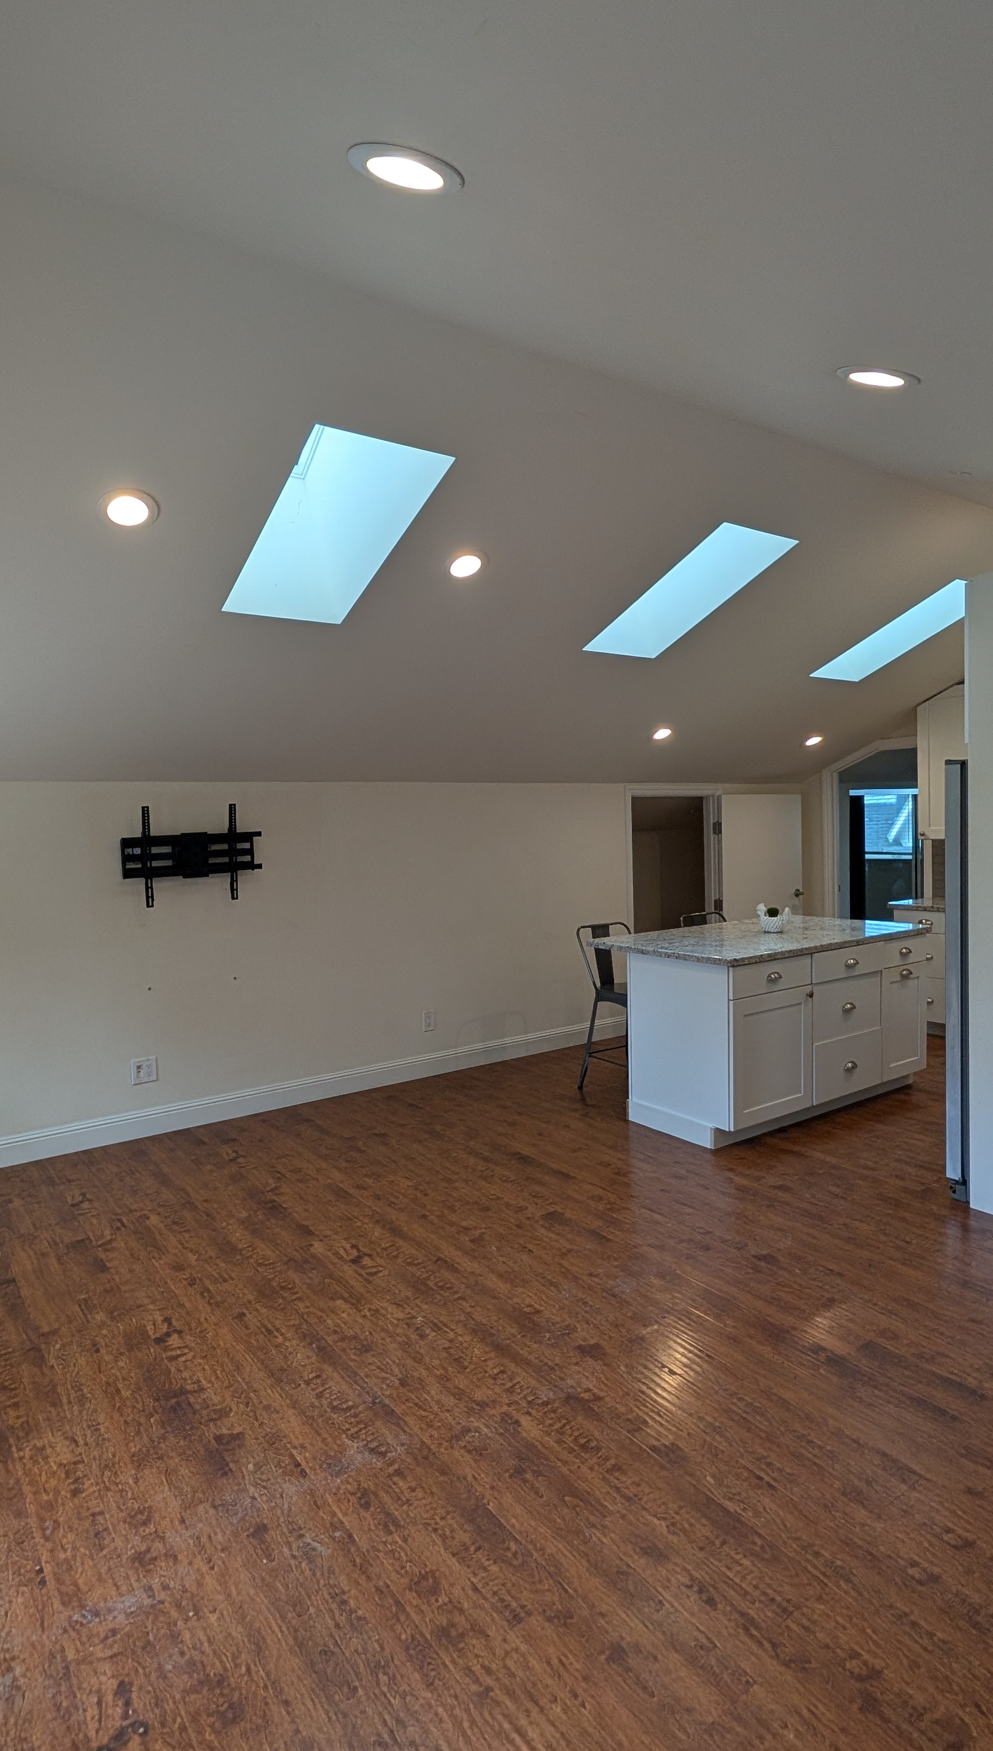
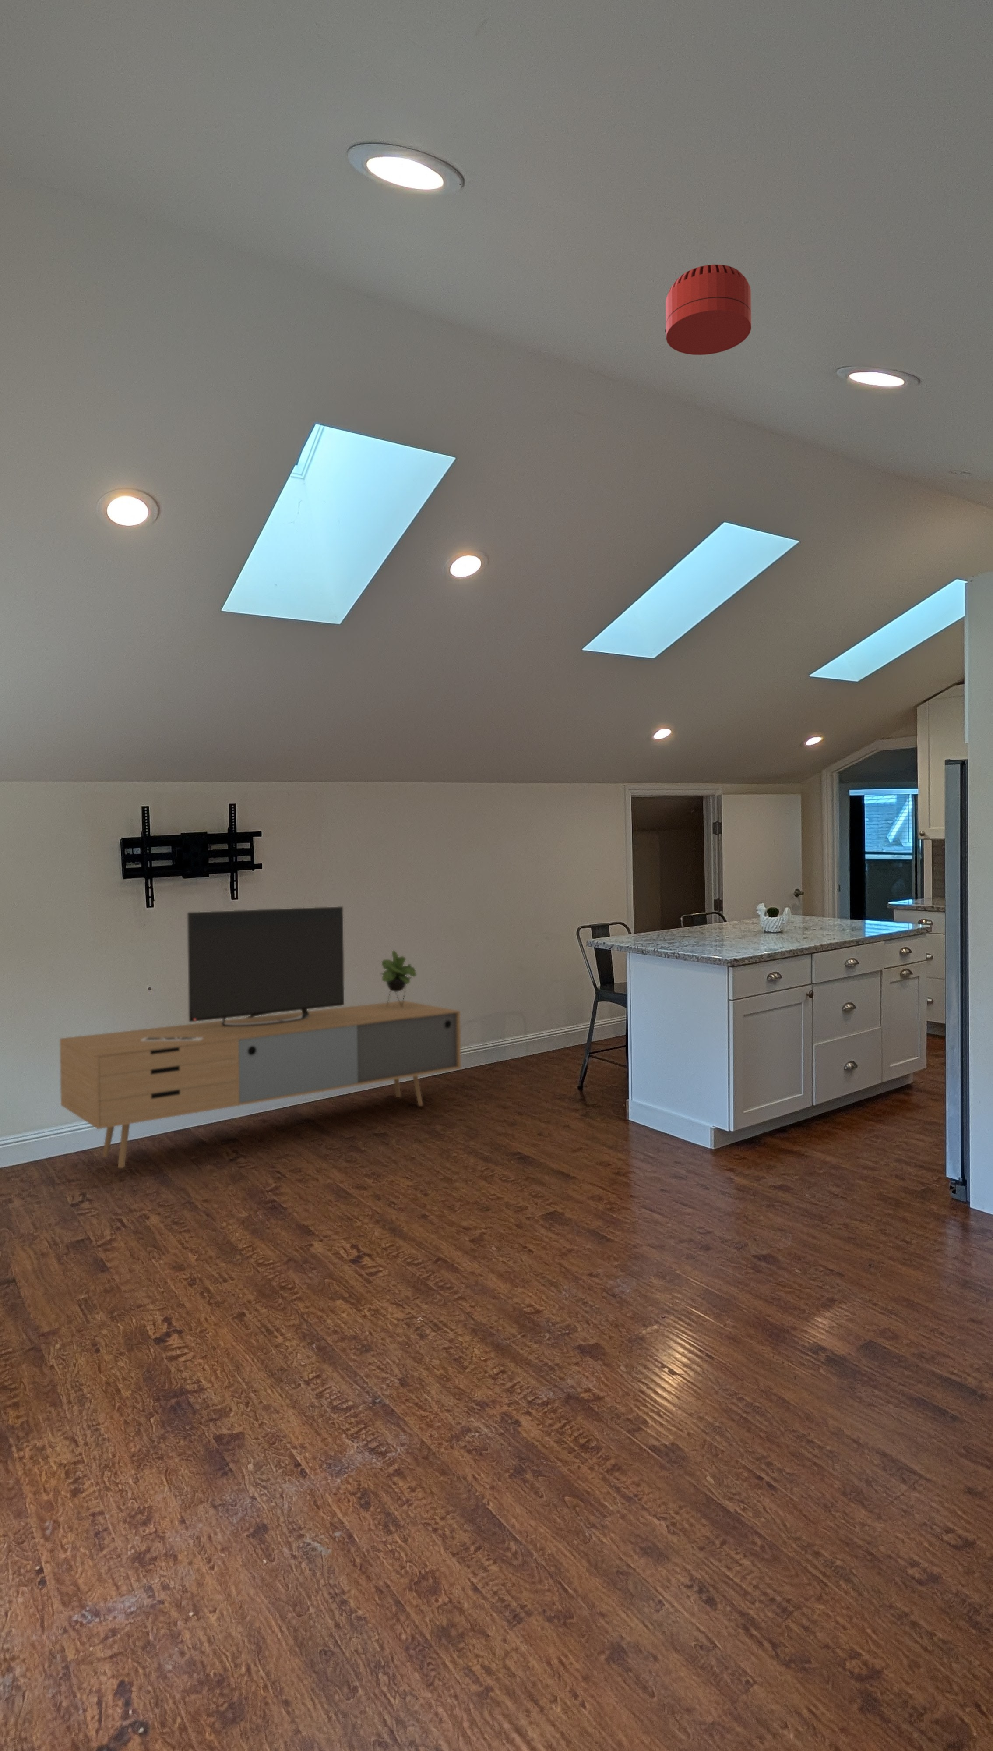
+ media console (273, 1020)
+ smoke detector (707, 309)
